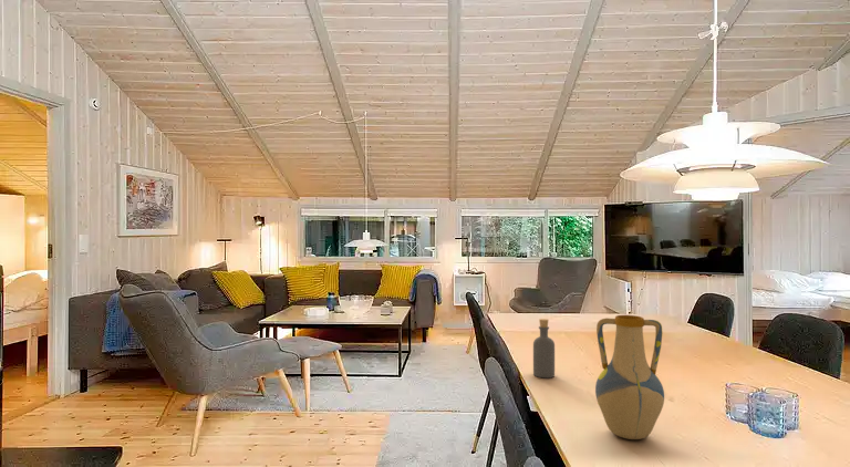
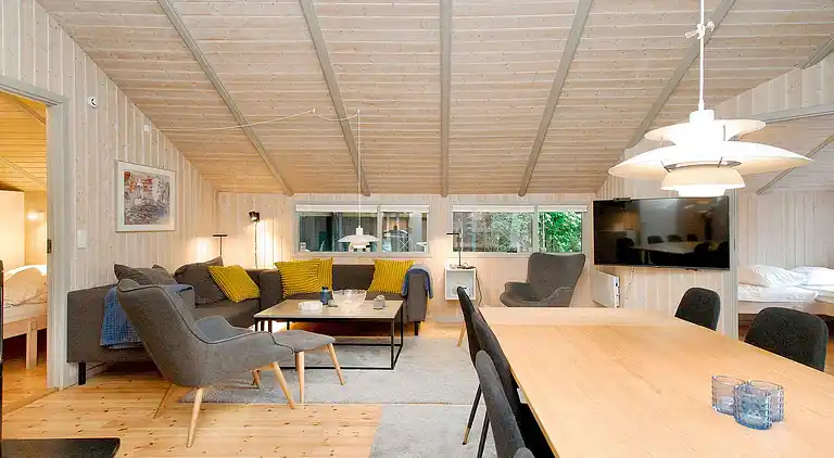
- bottle (543, 346)
- vase (629, 375)
